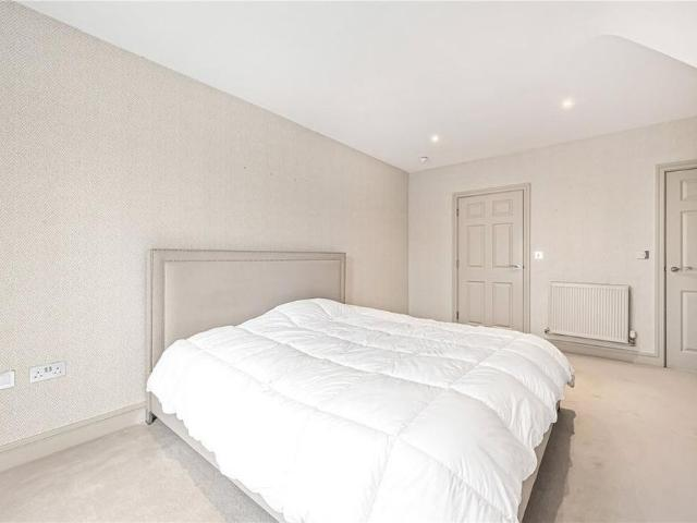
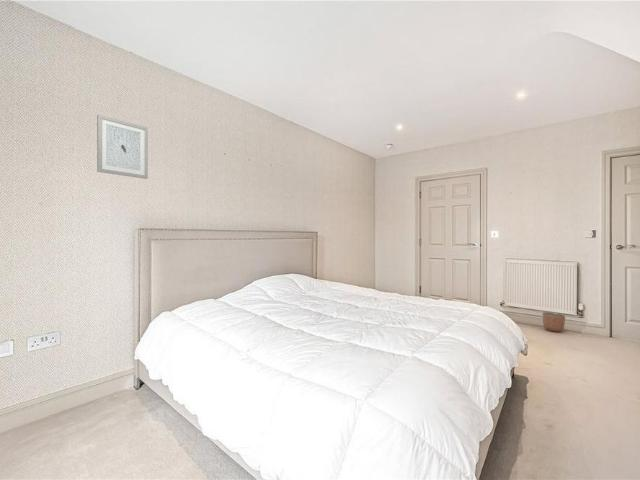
+ planter (553, 322)
+ wall art (123, 148)
